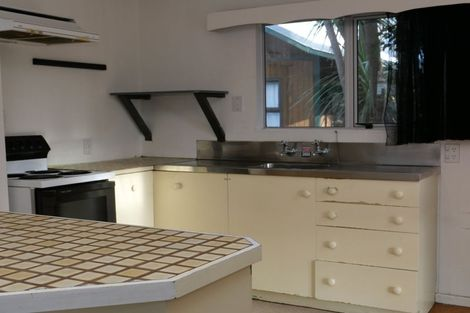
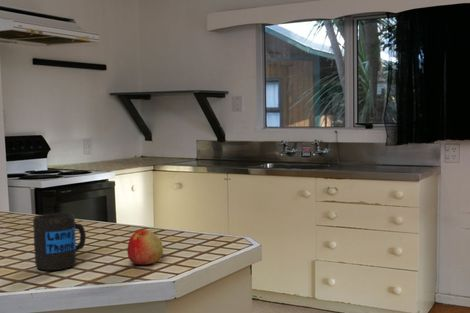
+ apple (145, 246)
+ mug (61, 239)
